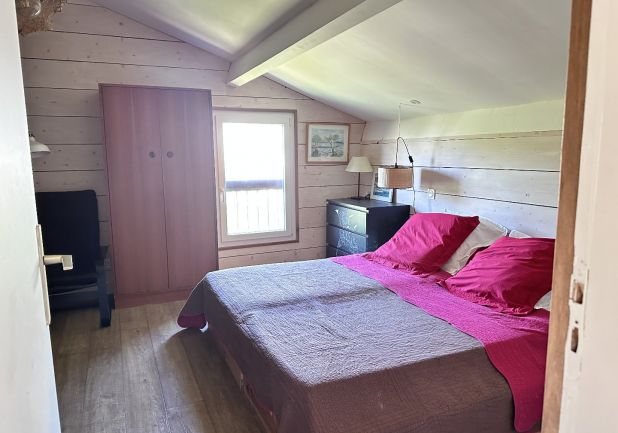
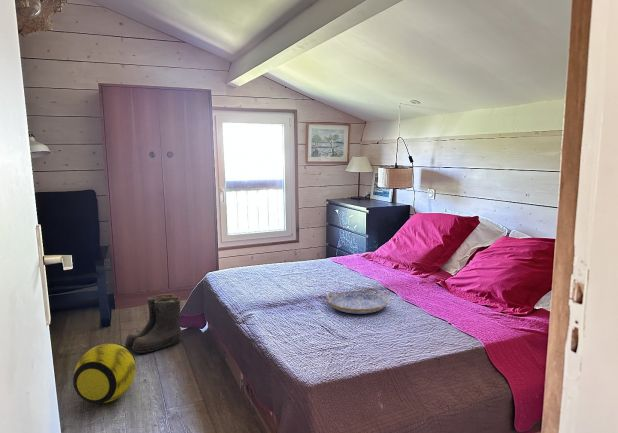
+ serving tray (357, 301)
+ boots (153, 321)
+ ball (105, 372)
